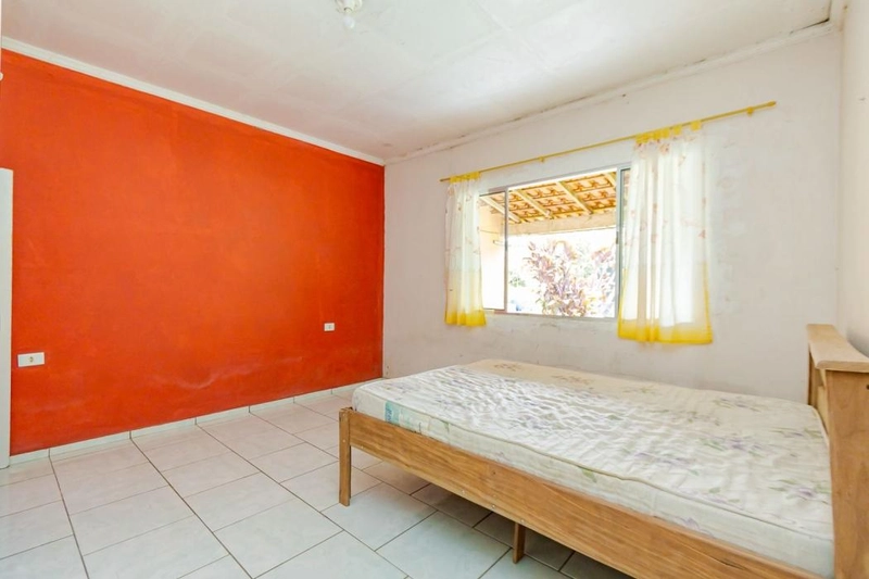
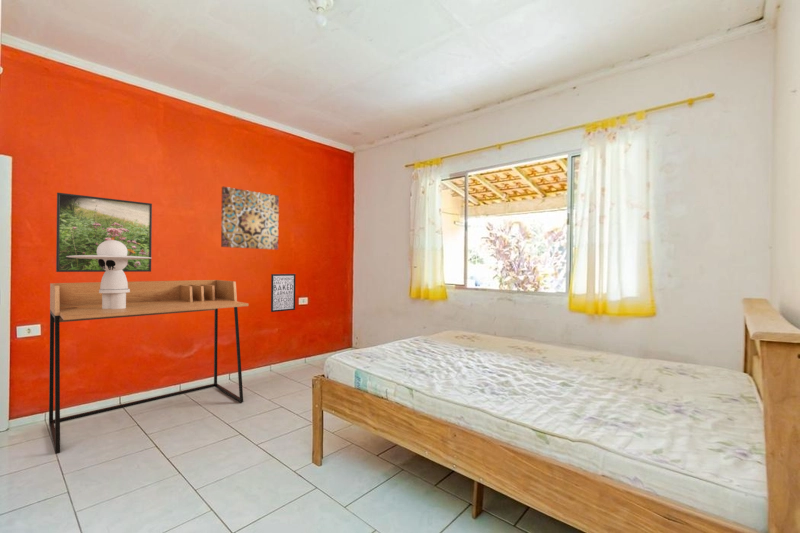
+ wall art (251, 219)
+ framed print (107, 235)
+ desk (156, 314)
+ table lamp (111, 274)
+ wall art (283, 292)
